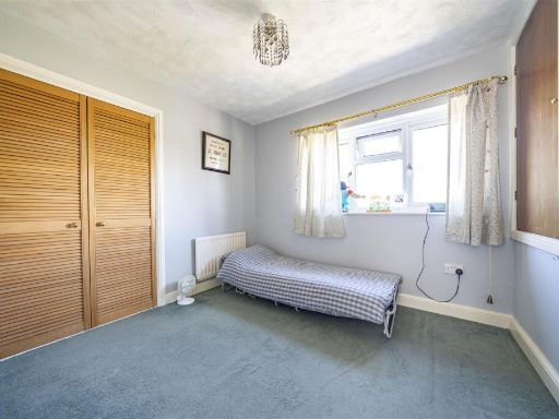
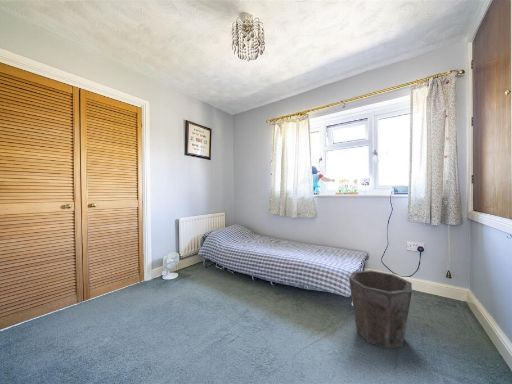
+ waste bin (379, 307)
